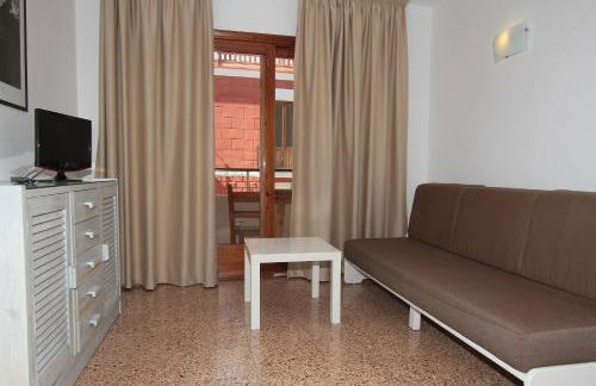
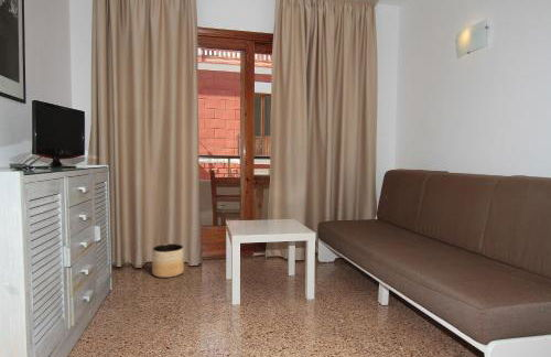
+ planter (168, 260)
